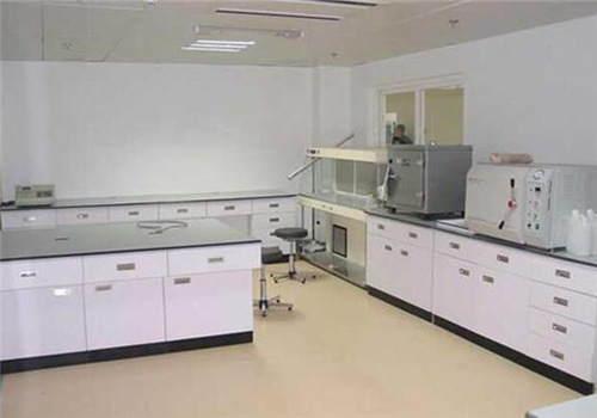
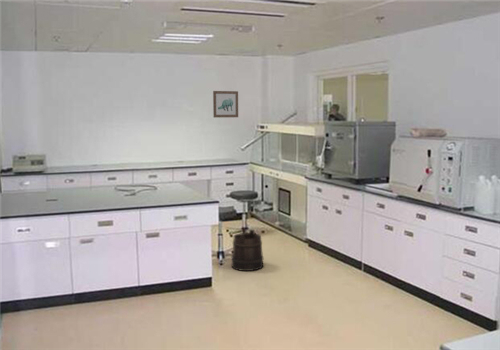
+ bucket (247, 249)
+ wall art (225, 104)
